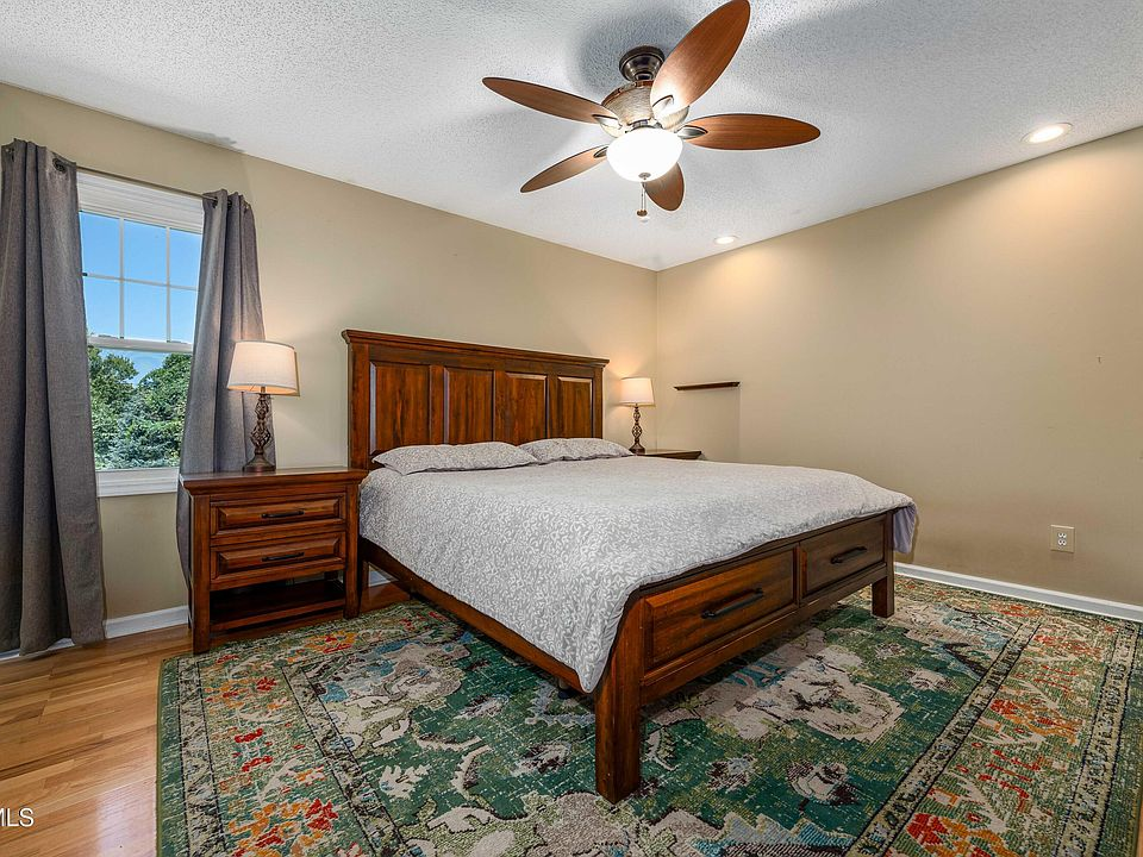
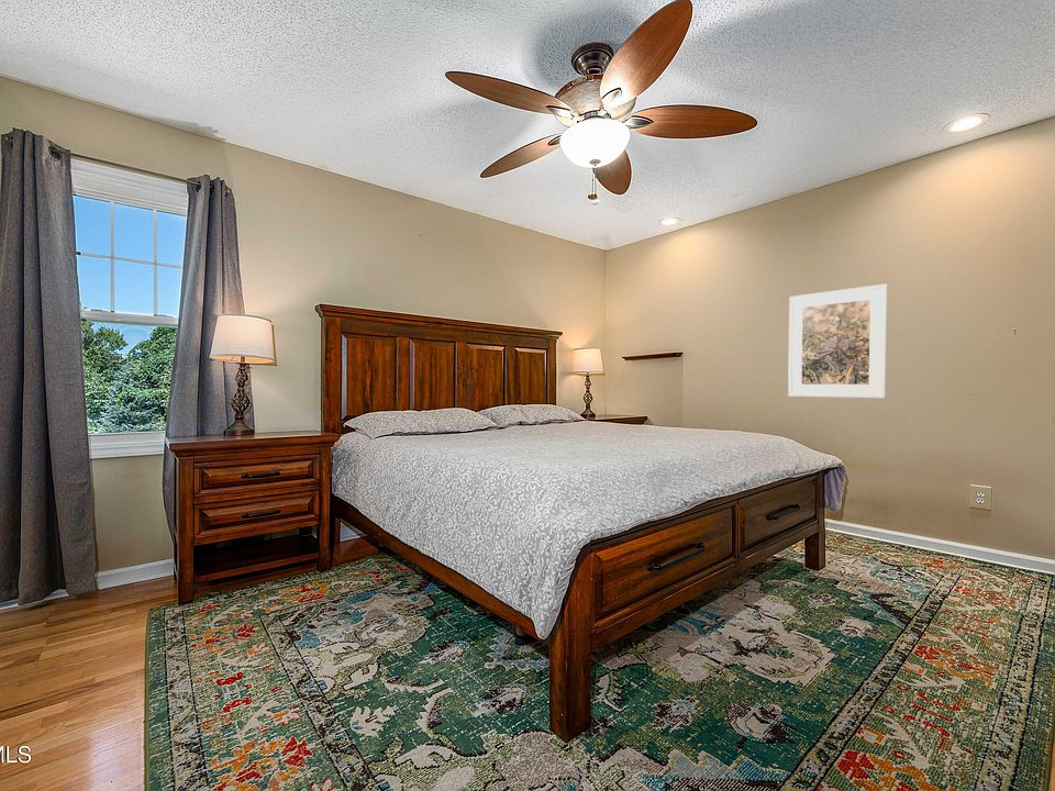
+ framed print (834, 344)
